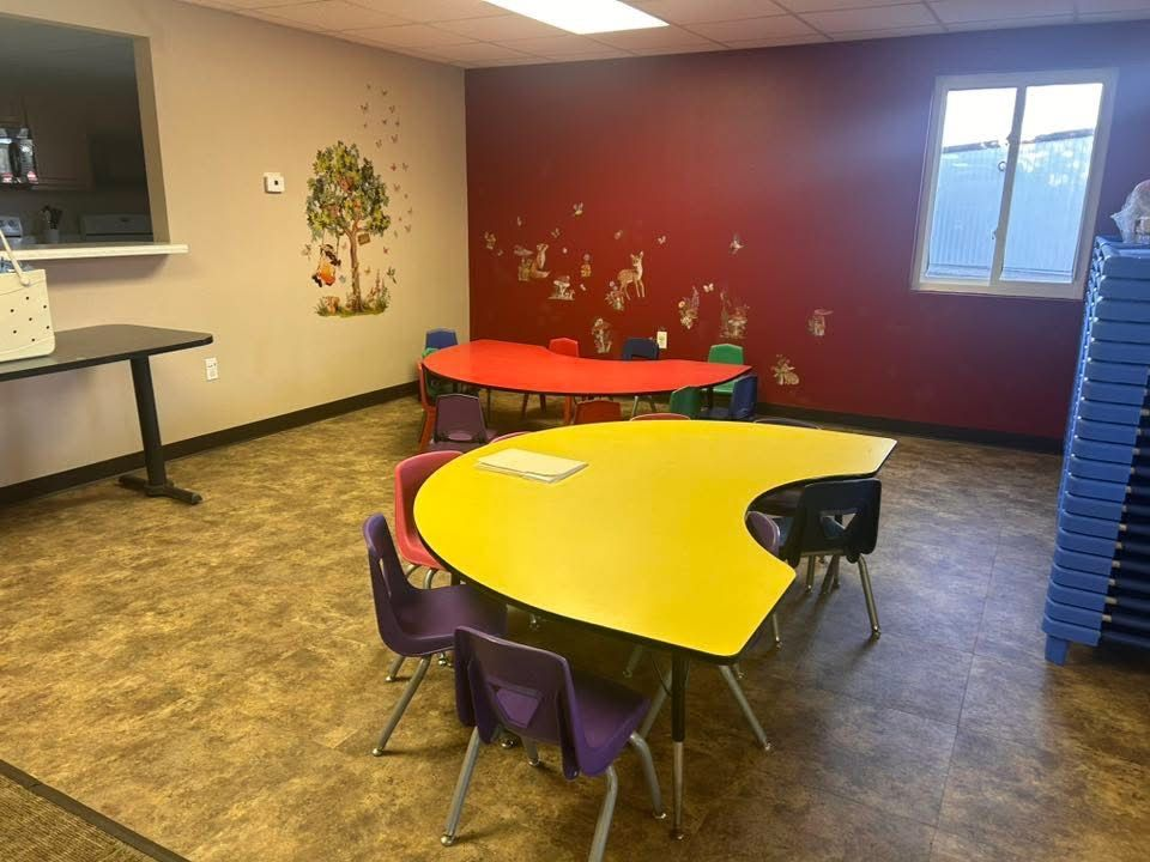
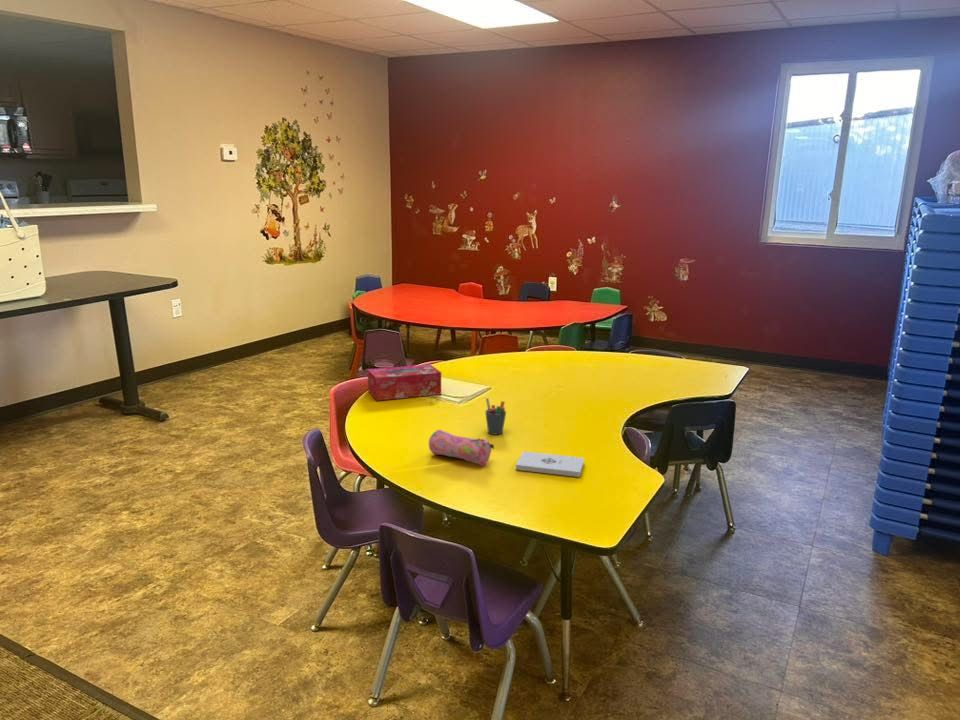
+ tissue box (404, 381)
+ pen holder (495, 416)
+ notepad (550, 463)
+ pencil case (460, 446)
